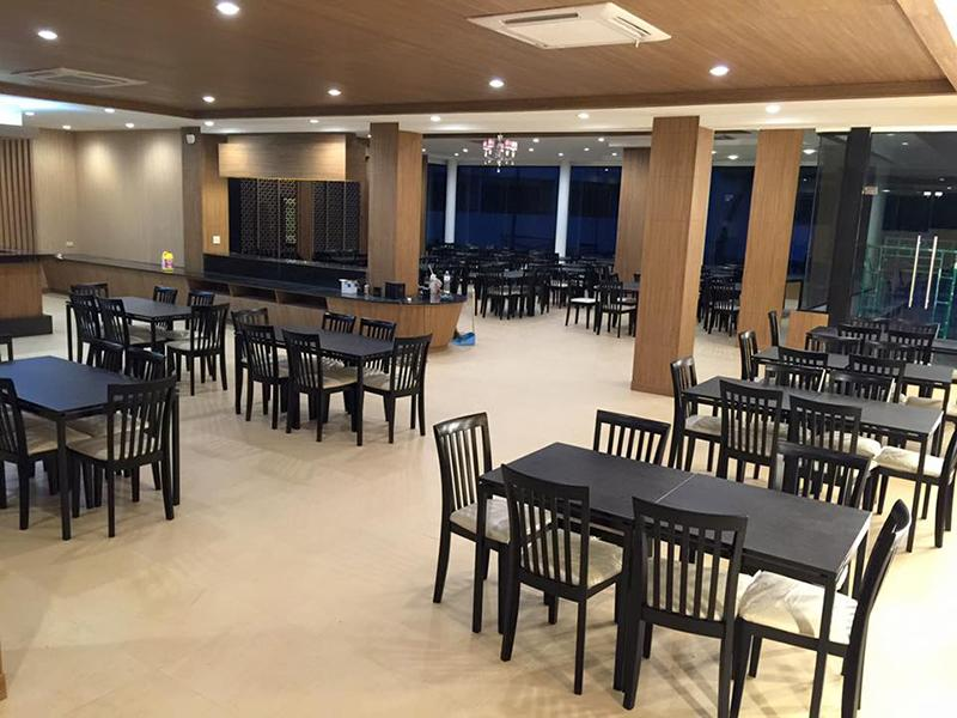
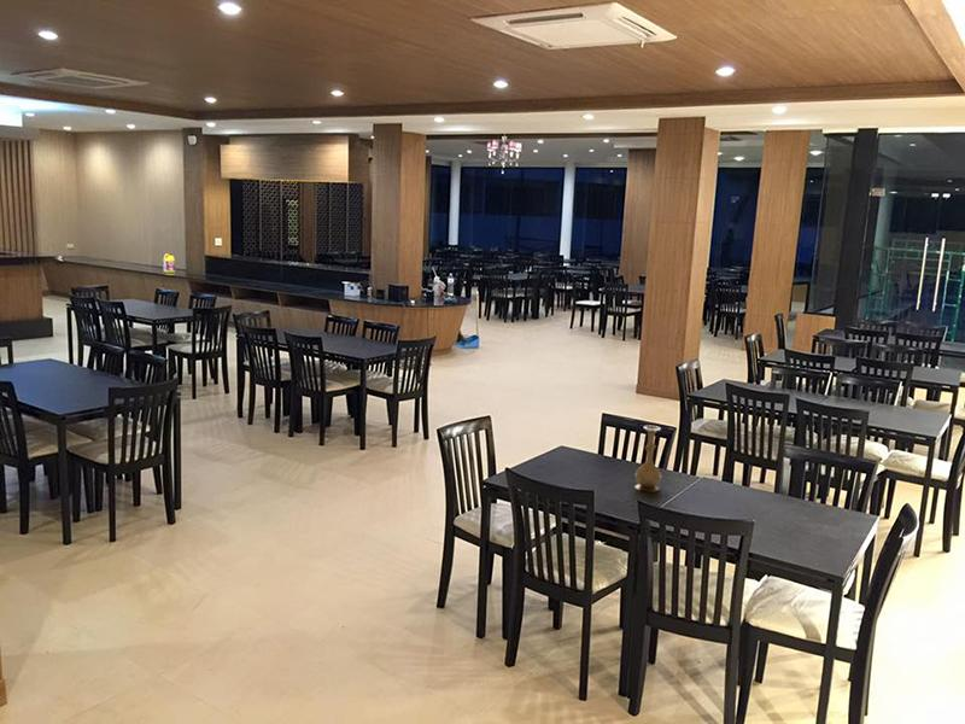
+ vase (649, 457)
